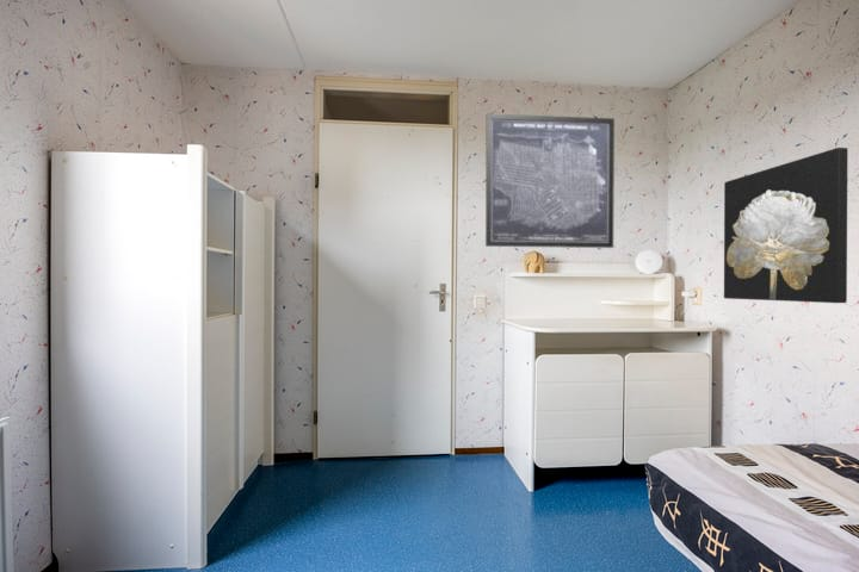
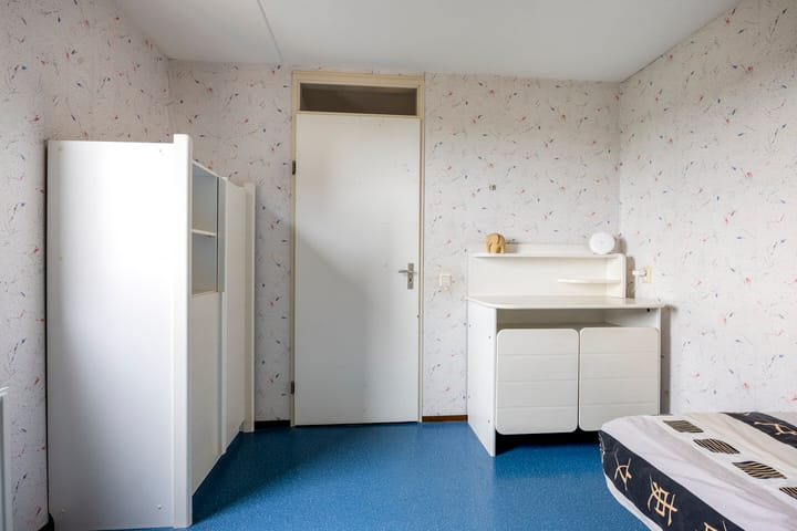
- wall art (550, 181)
- wall art (777, 234)
